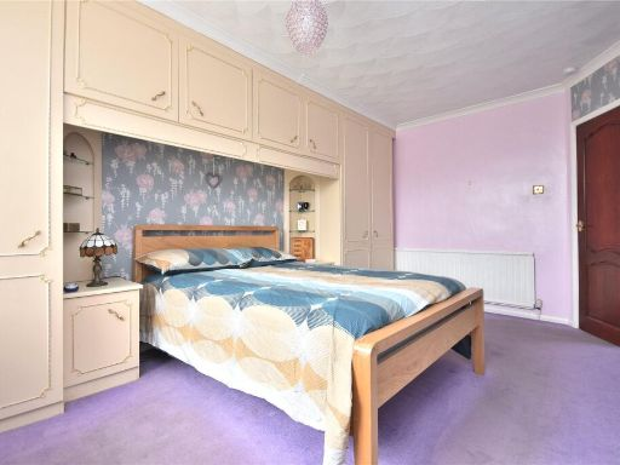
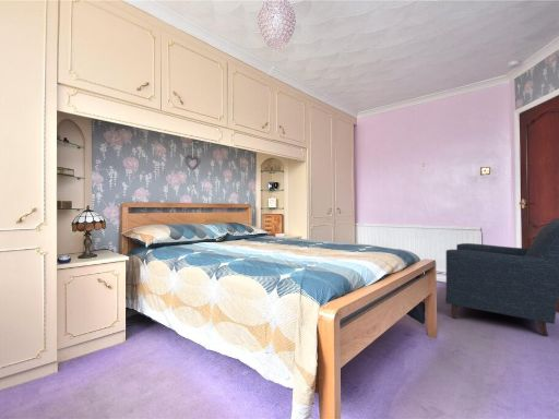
+ chair (503, 267)
